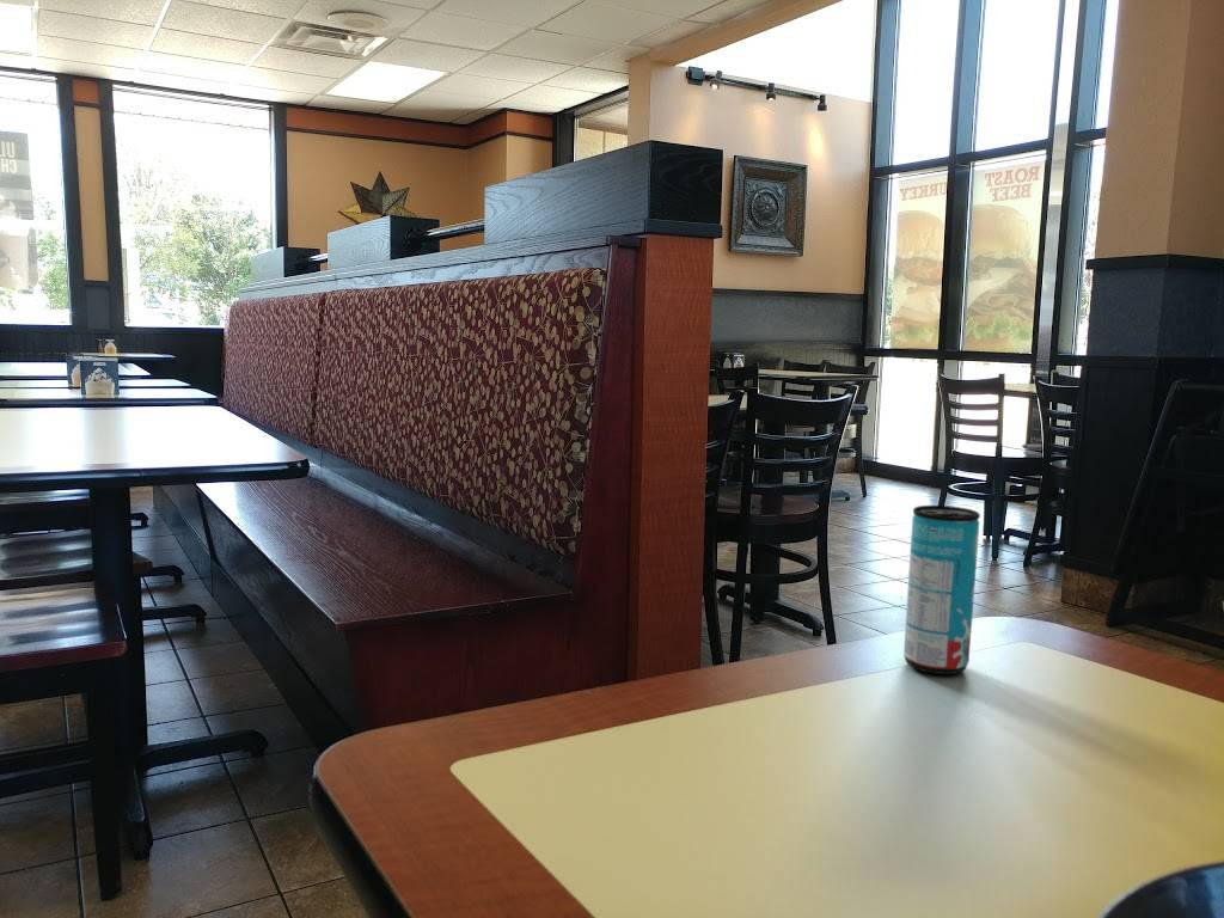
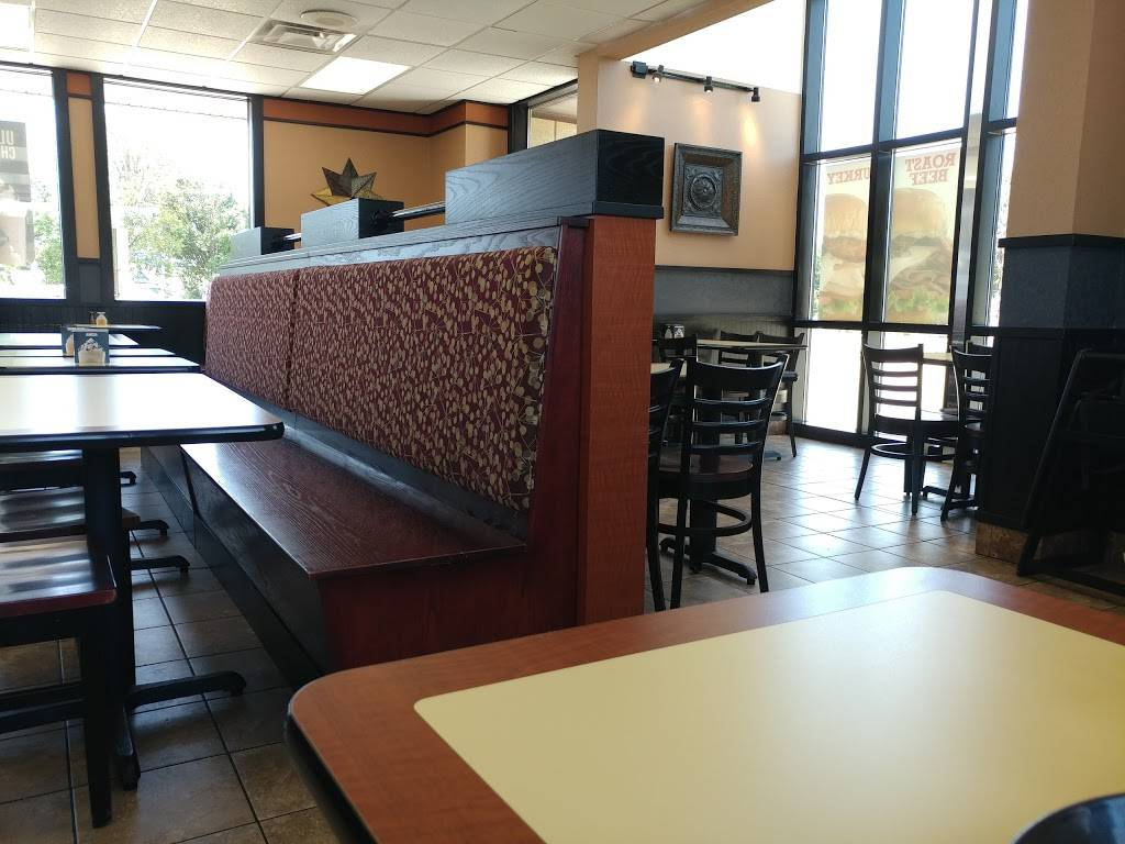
- beverage can (941, 588)
